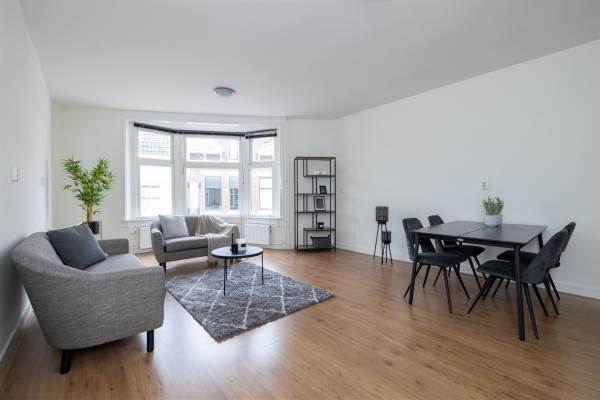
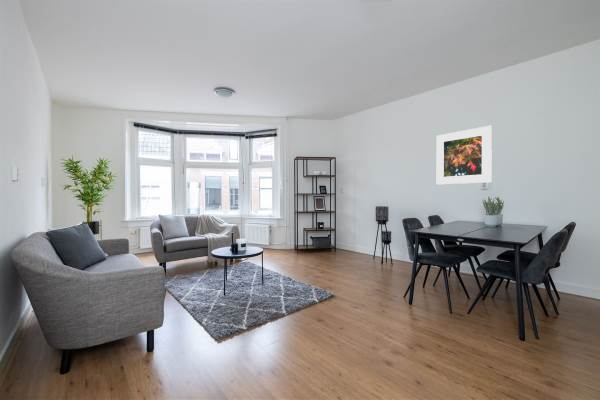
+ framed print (461, 157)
